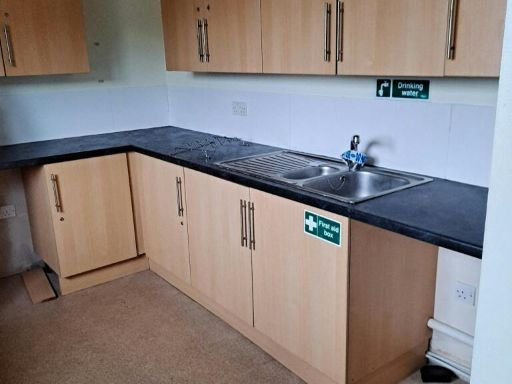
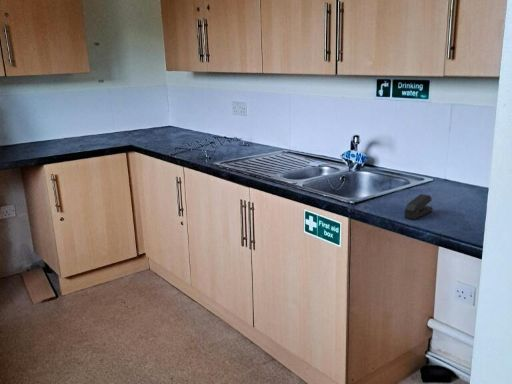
+ stapler (419, 205)
